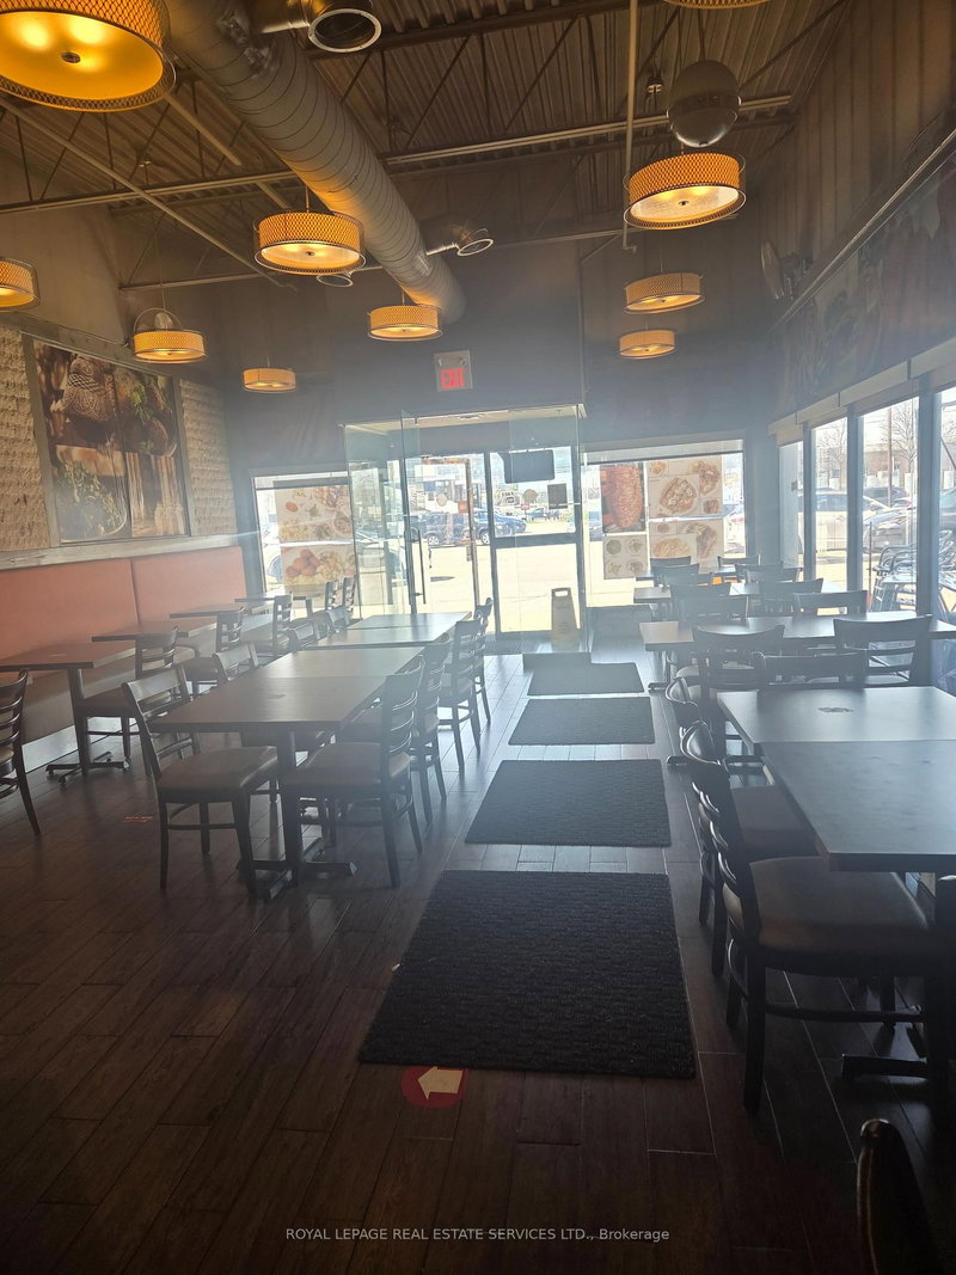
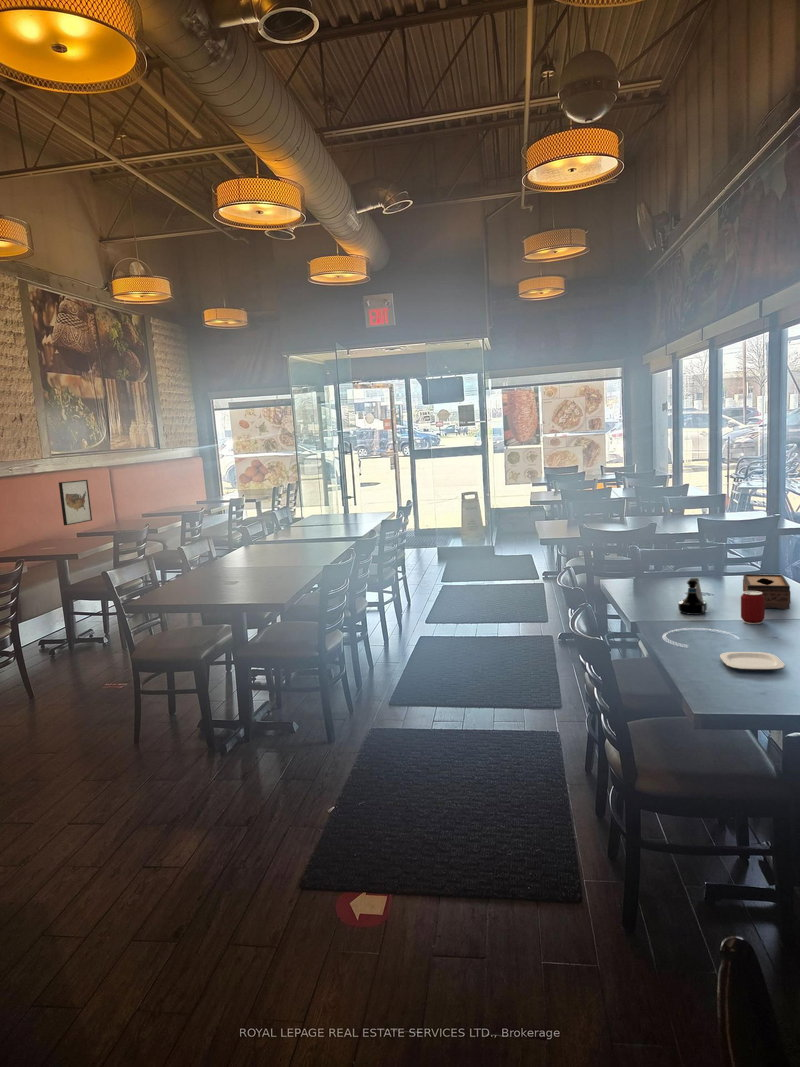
+ tissue box (765, 590)
+ tequila bottle (692, 596)
+ can (752, 607)
+ plate (751, 662)
+ wall art (75, 502)
+ plate (700, 628)
+ saltshaker (696, 588)
